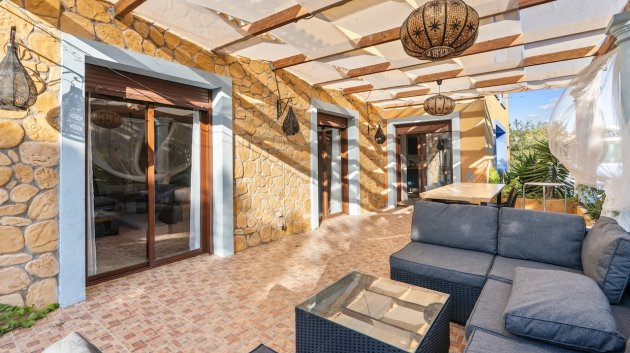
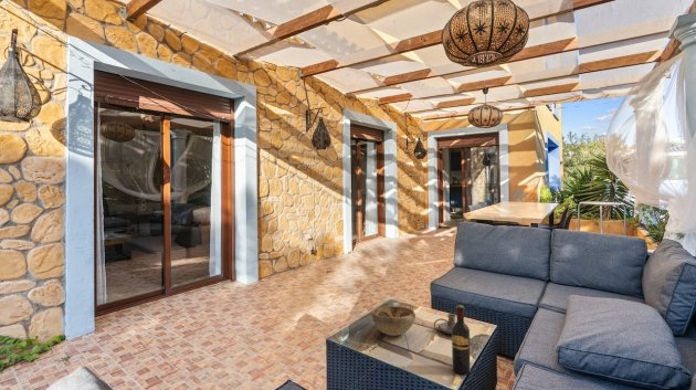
+ candle holder (449, 323)
+ wine bottle (461, 338)
+ decorative bowl (393, 322)
